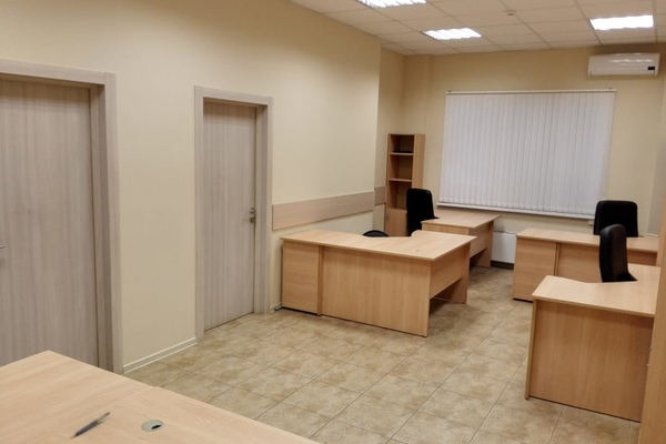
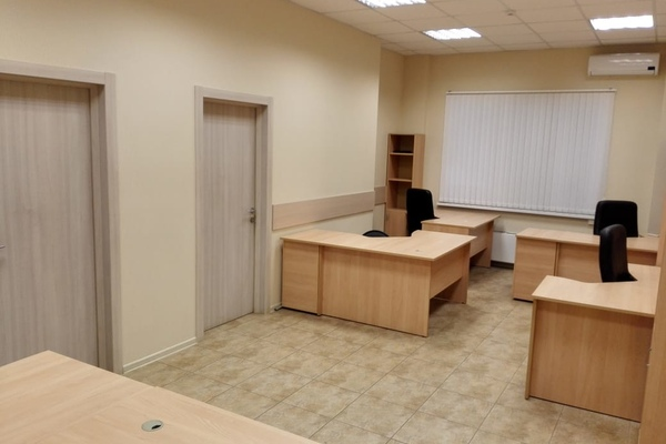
- pen (92, 423)
